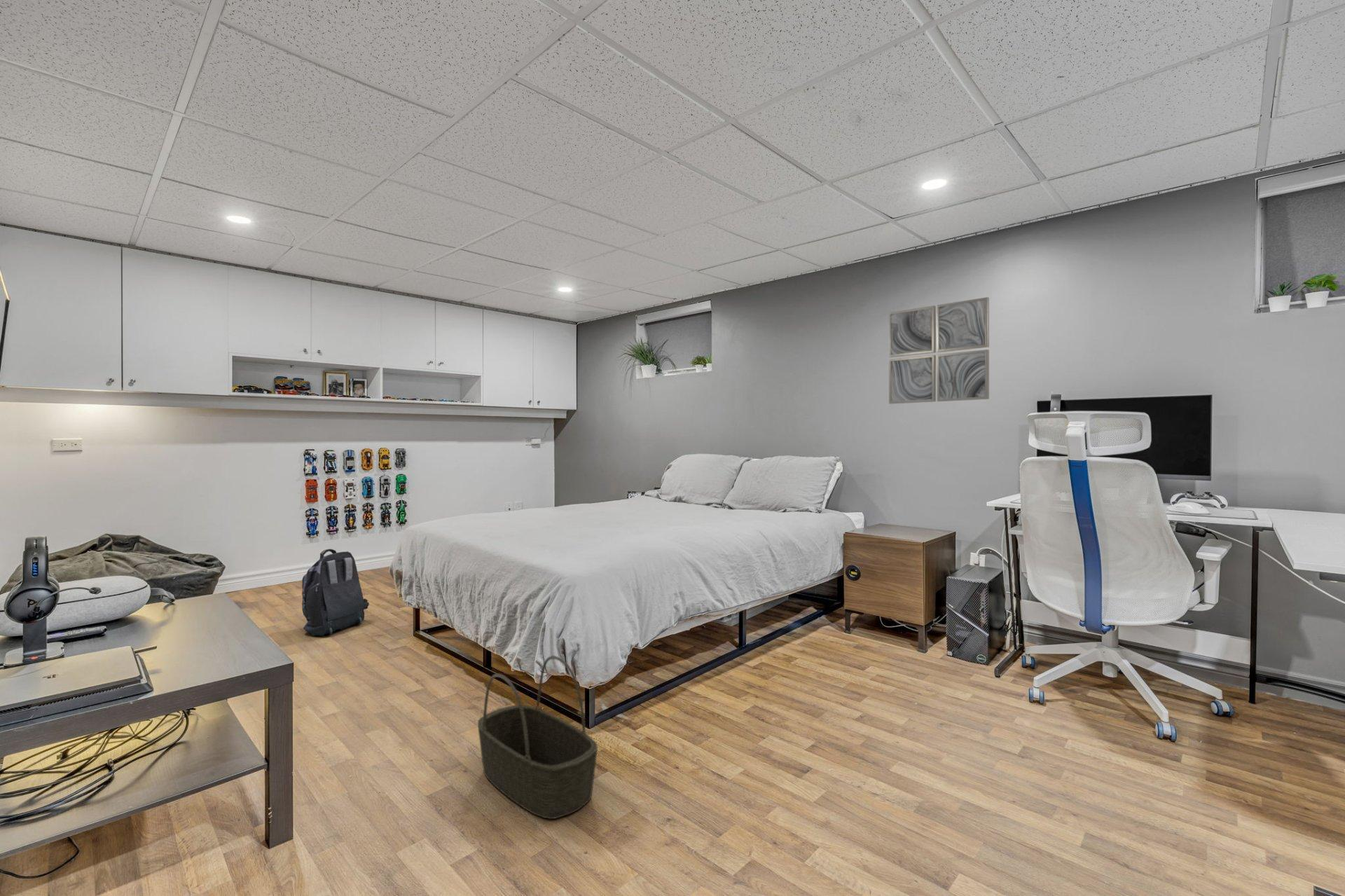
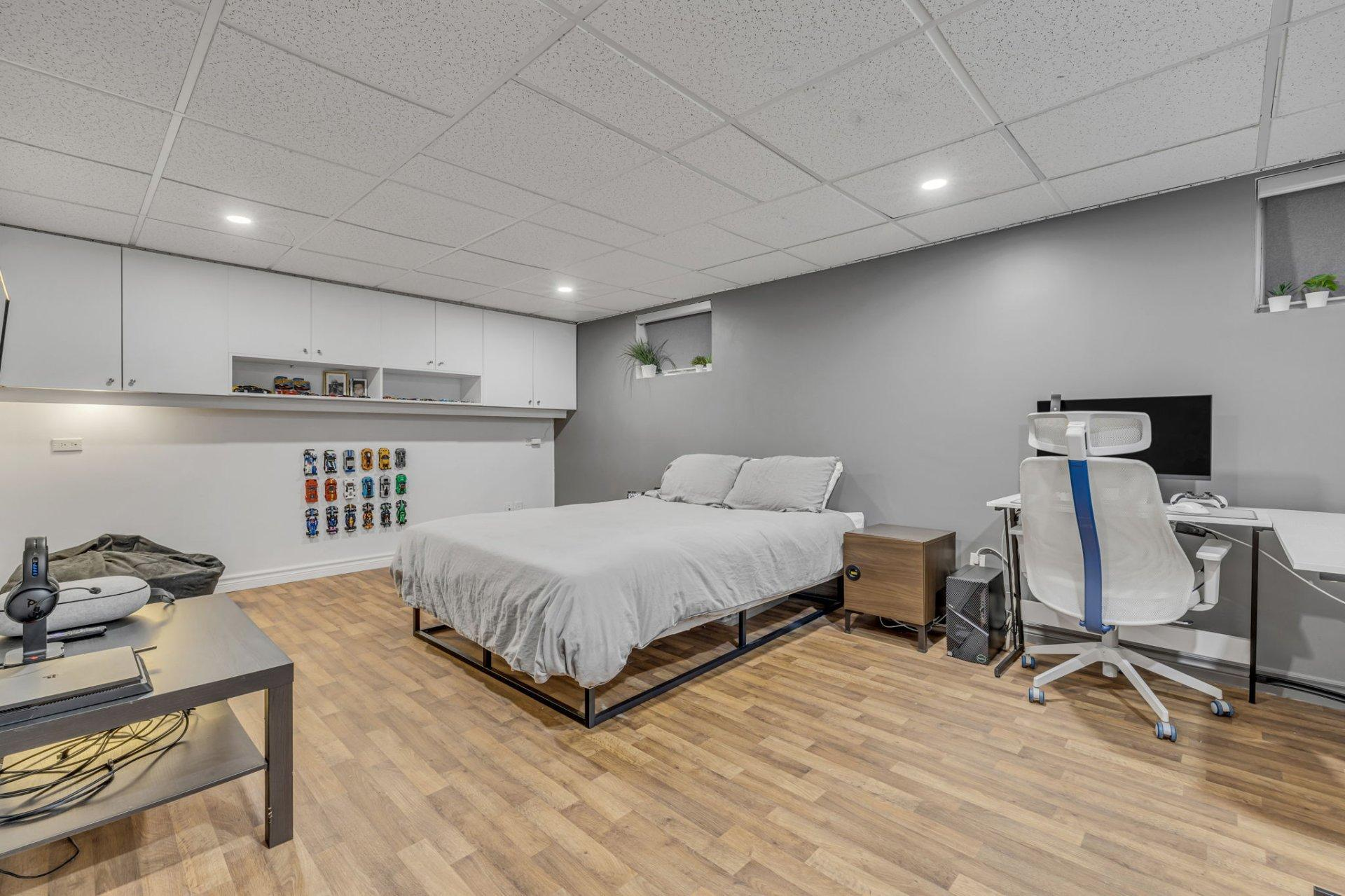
- basket (534, 725)
- backpack (333, 589)
- wall art (937, 354)
